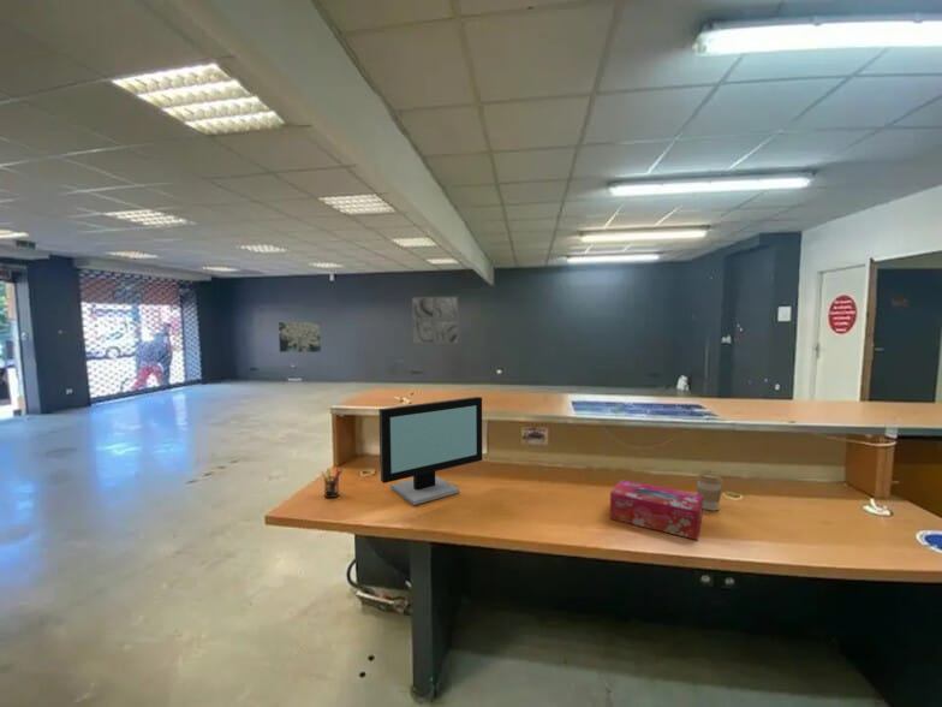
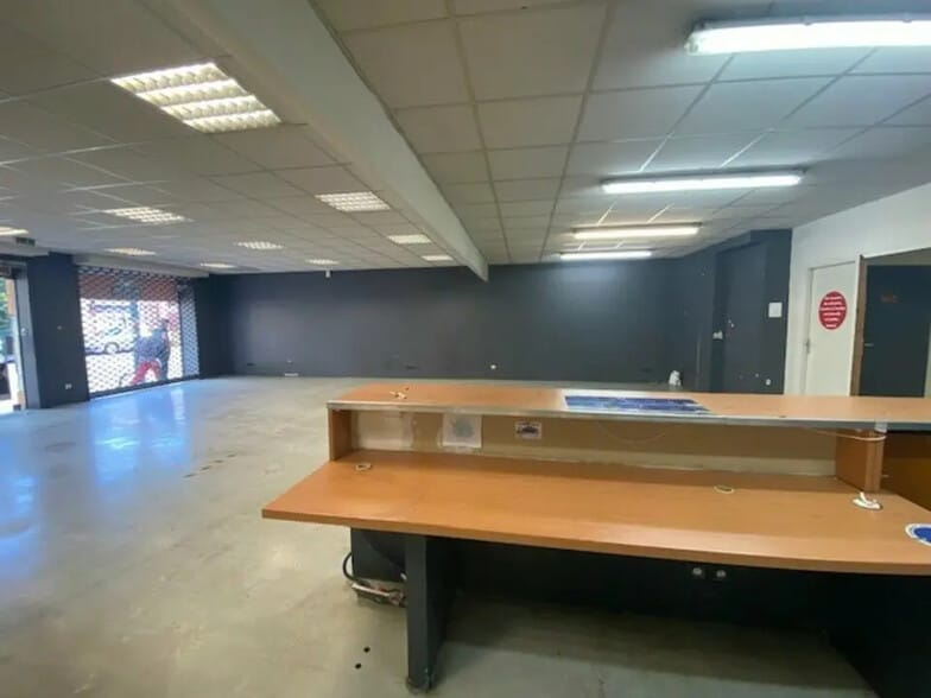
- wall art (299, 337)
- pen holder (330, 480)
- coffee cup (708, 491)
- wall art (435, 319)
- computer monitor (423, 445)
- tissue box (655, 506)
